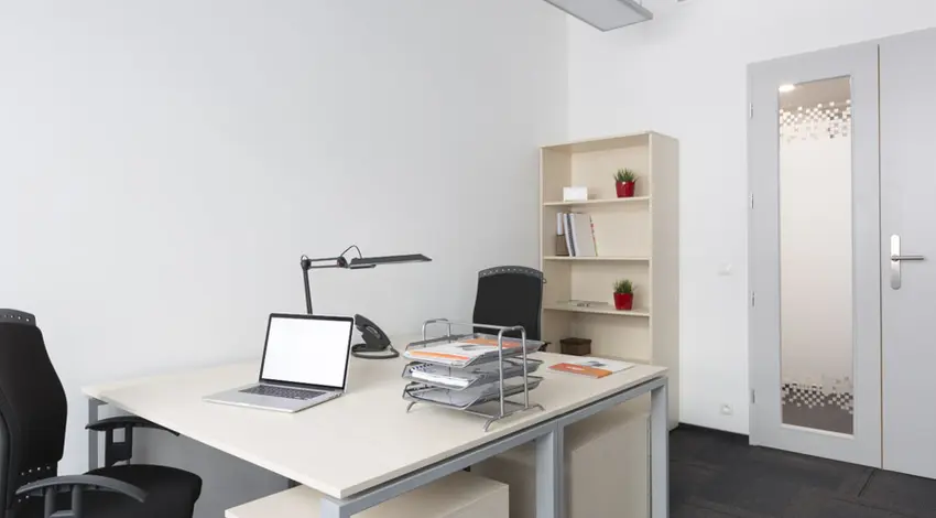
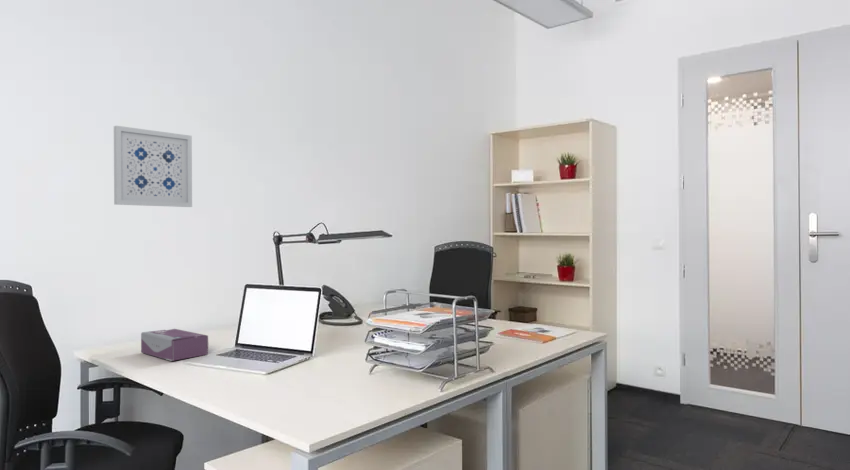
+ wall art (154, 168)
+ tissue box (174, 343)
